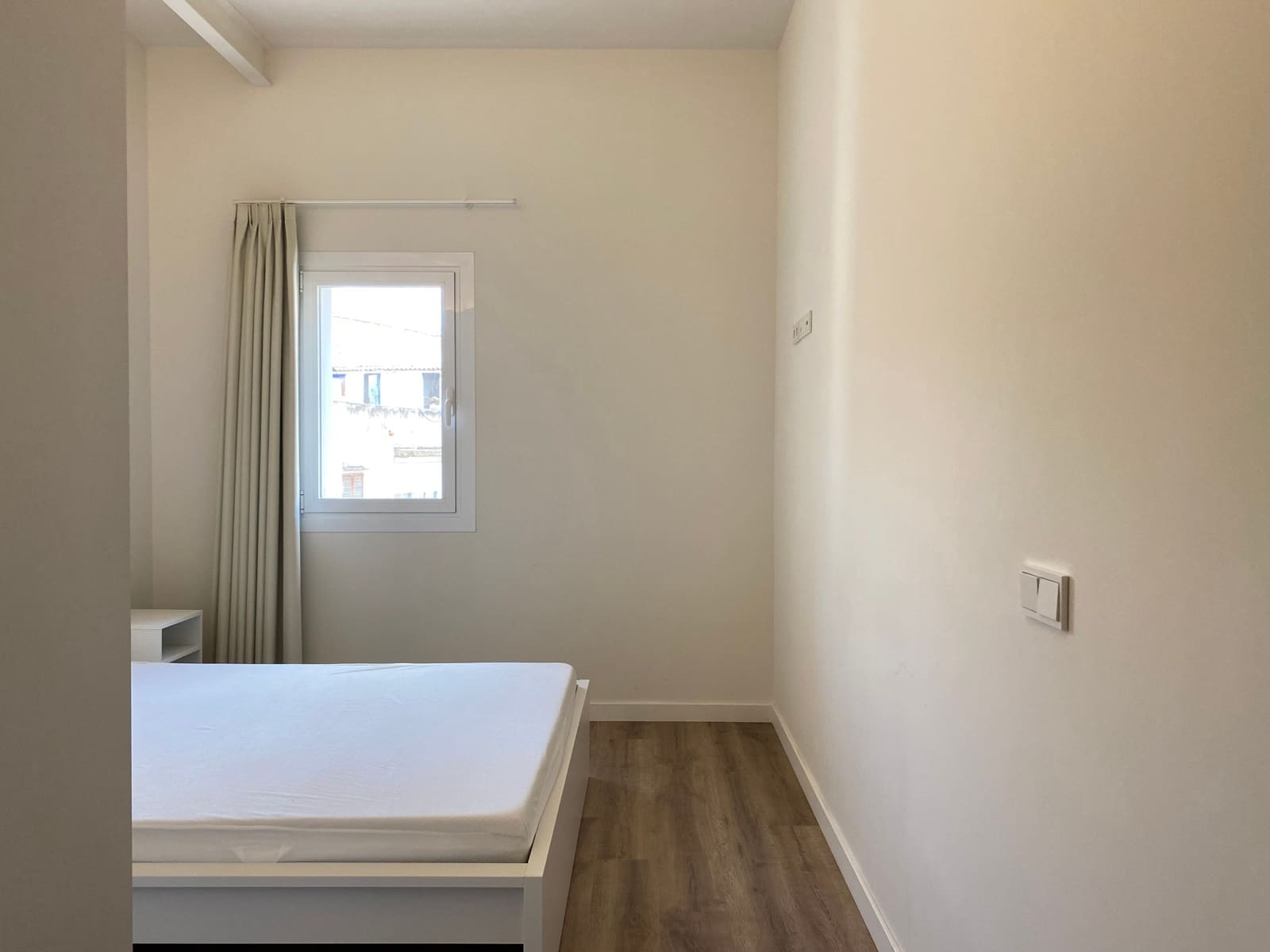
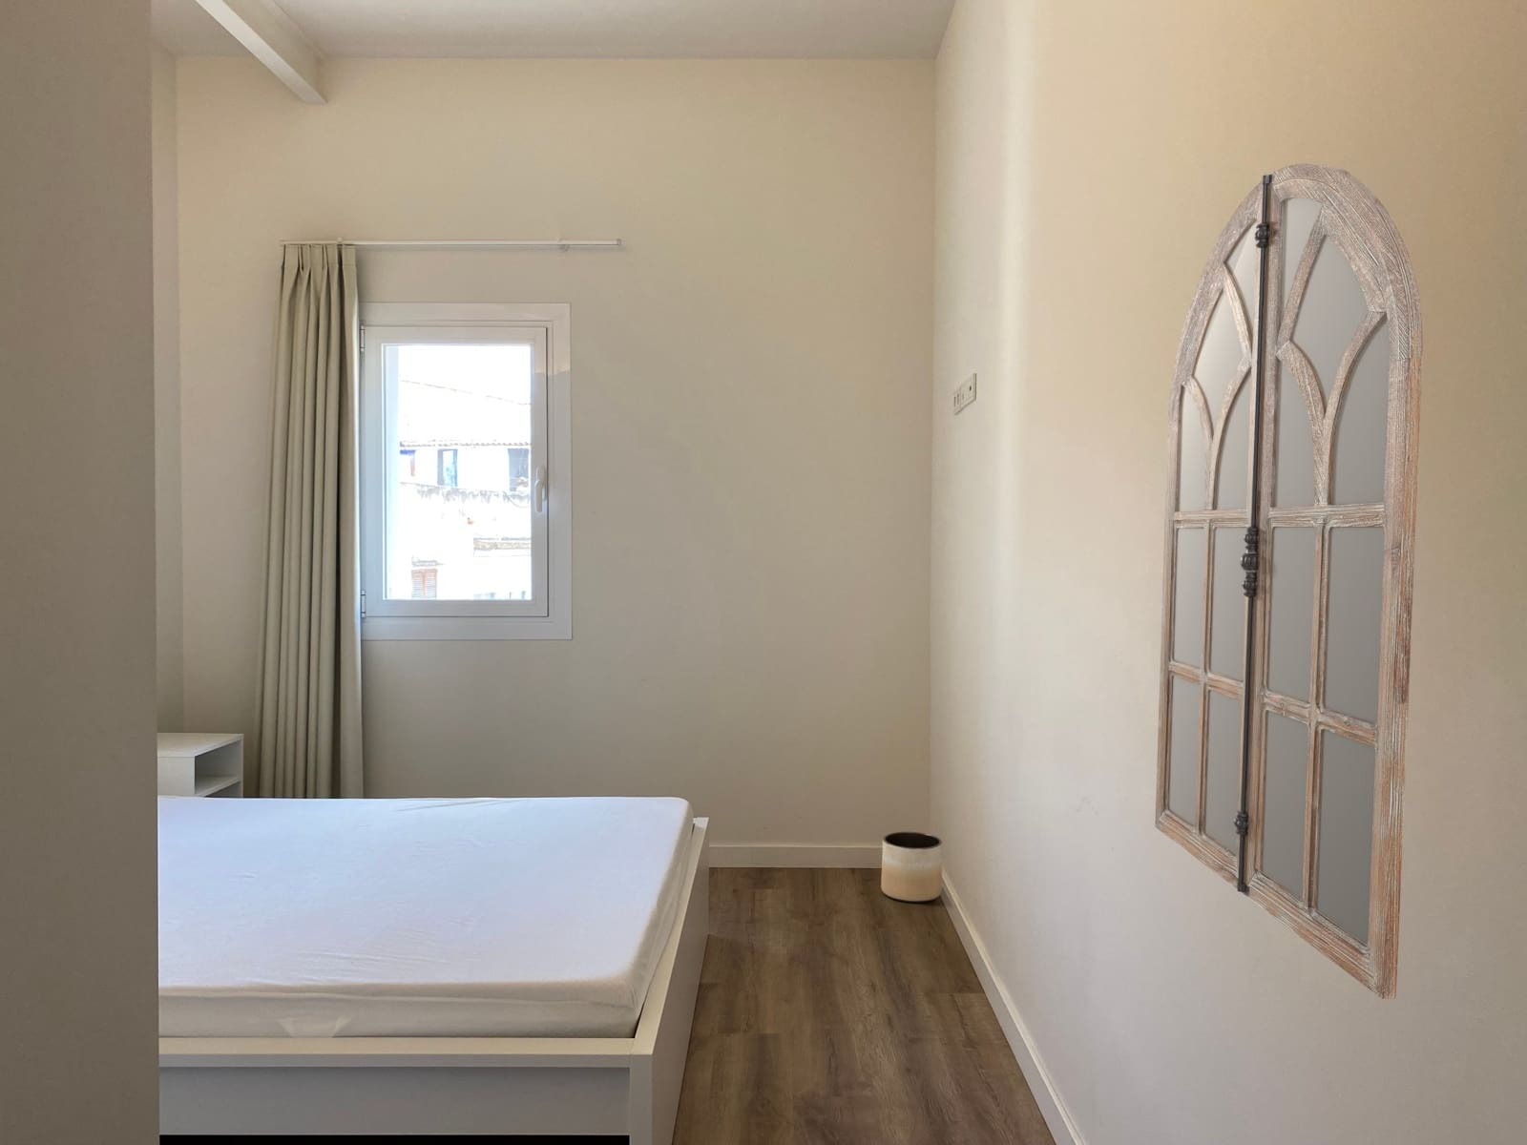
+ planter (911, 866)
+ home mirror (1254, 539)
